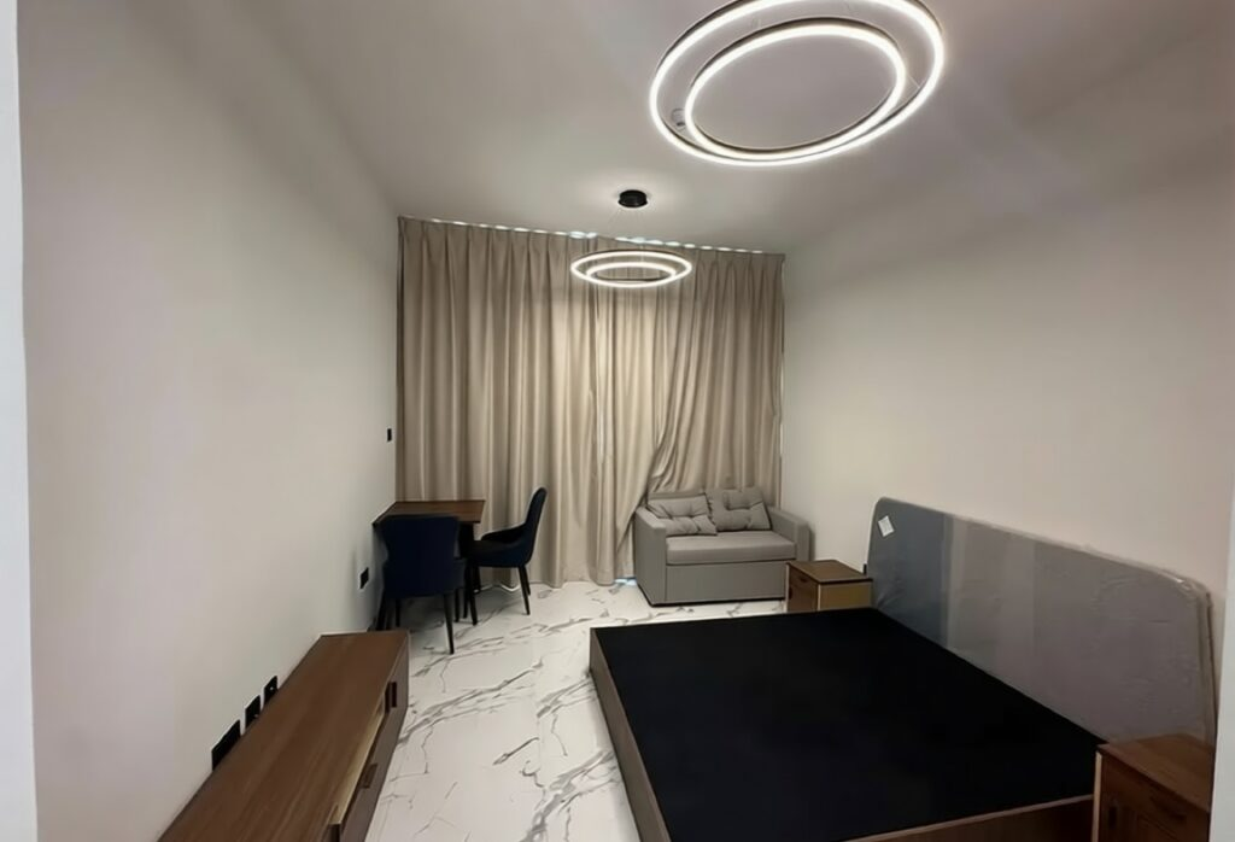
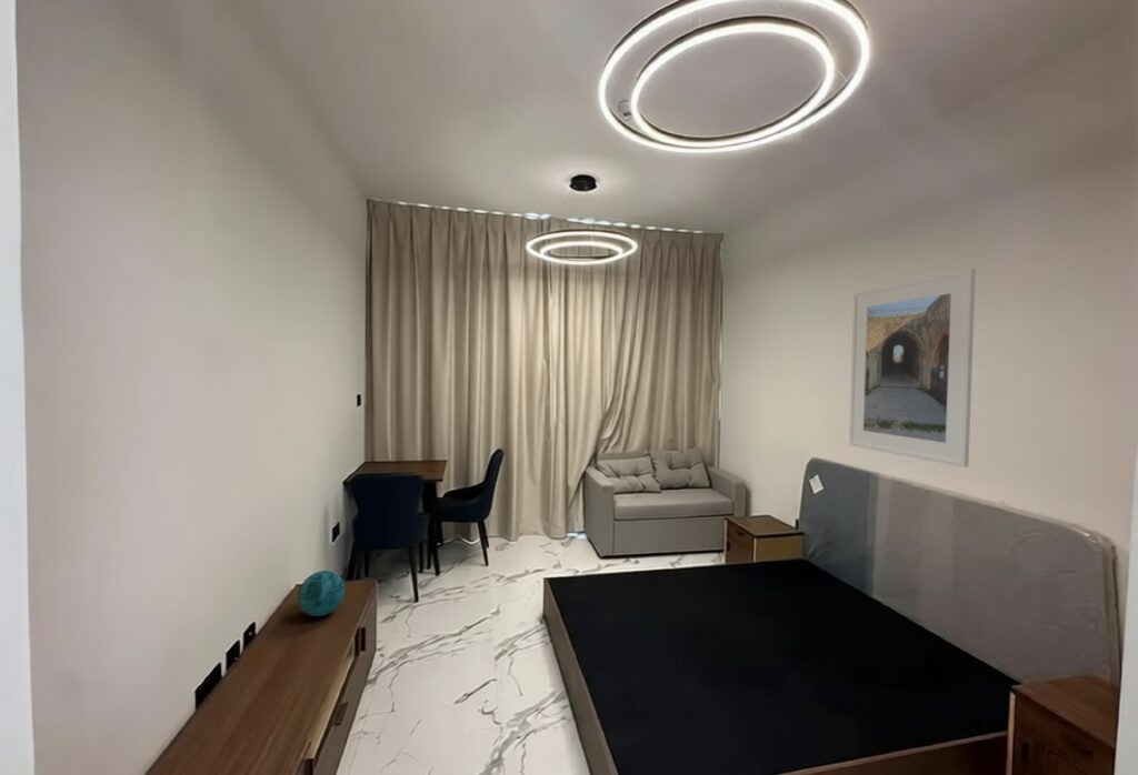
+ decorative orb (321, 593)
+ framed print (904, 369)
